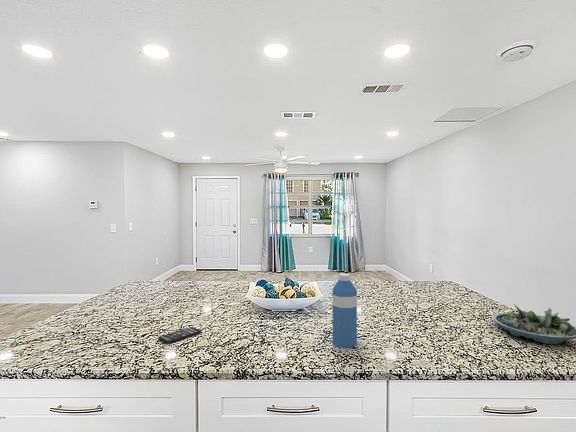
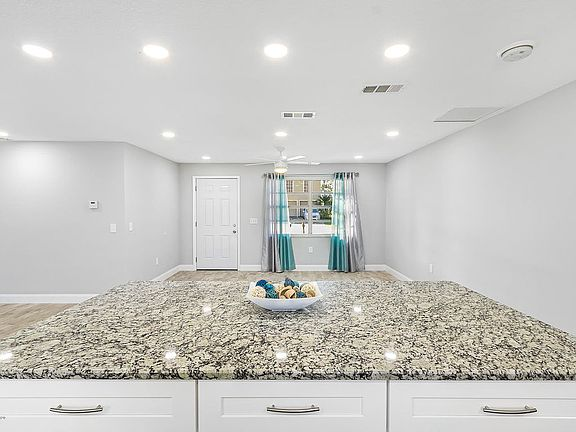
- water bottle (344, 308)
- succulent planter (534, 318)
- smartphone (180, 334)
